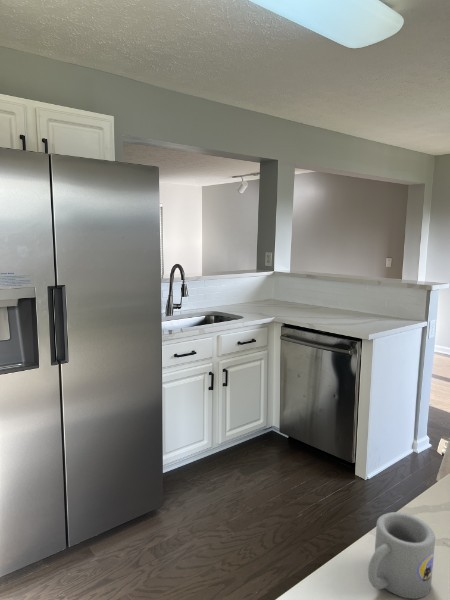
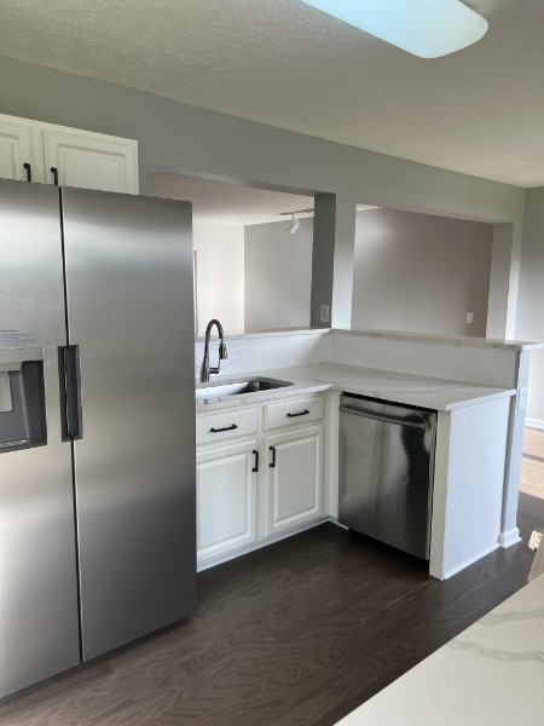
- mug (396, 556)
